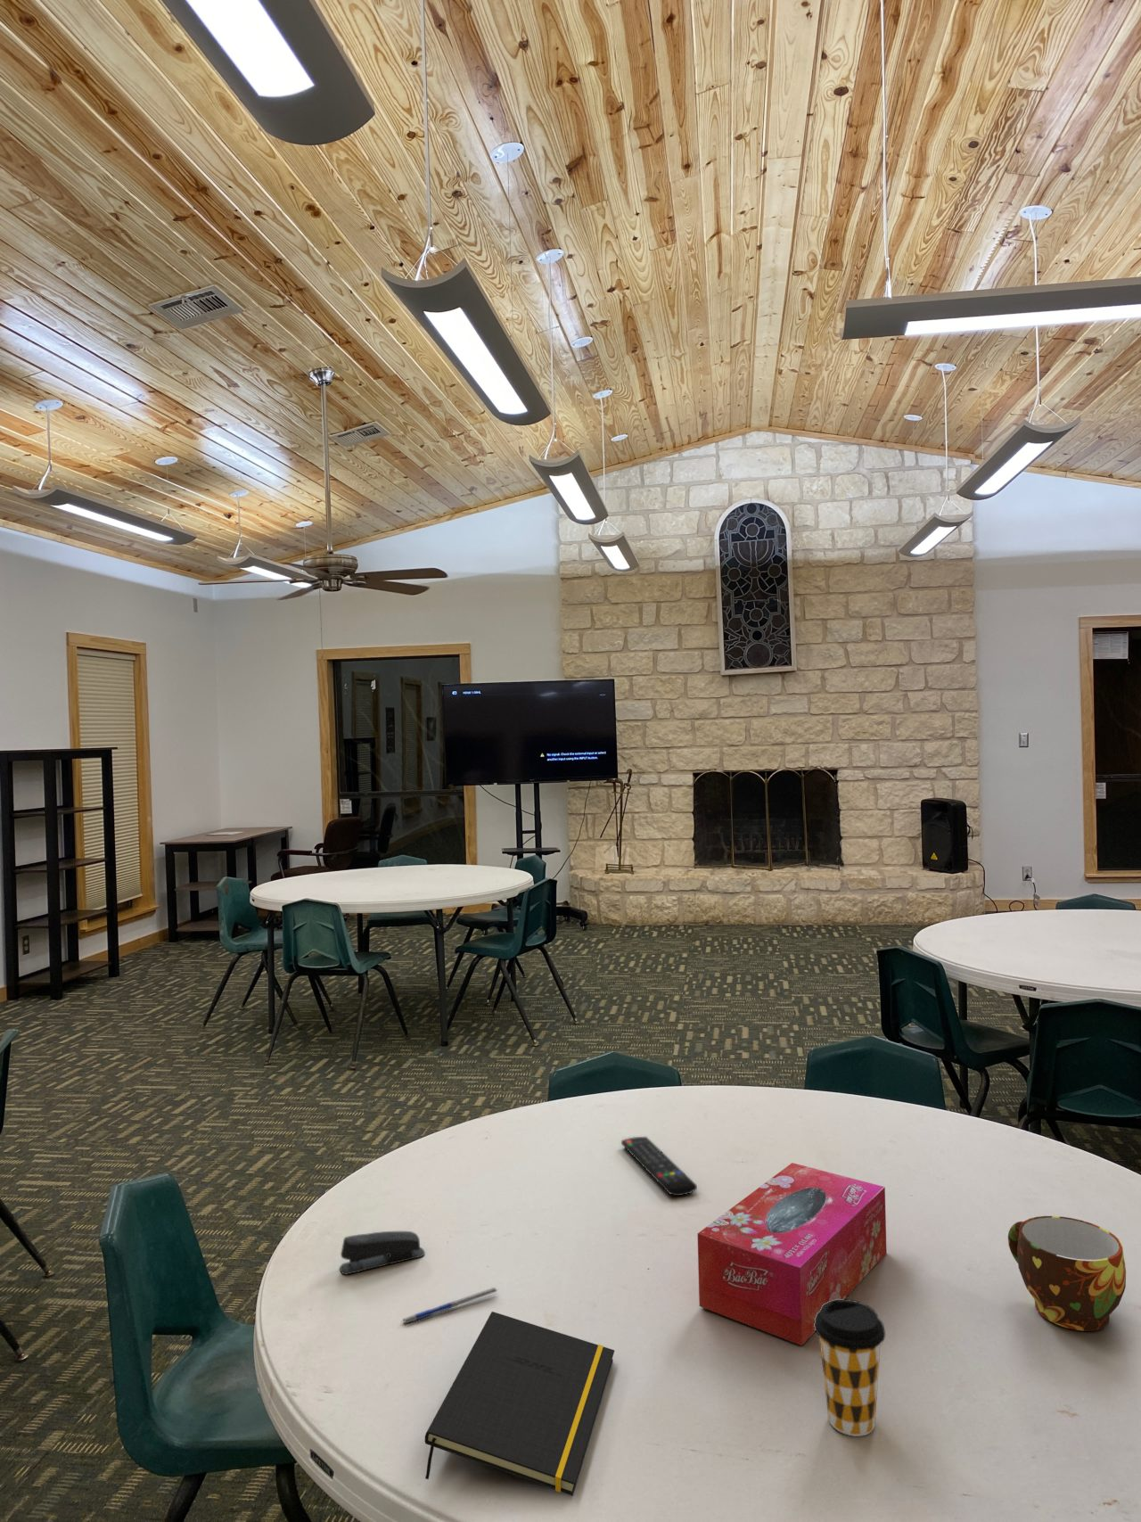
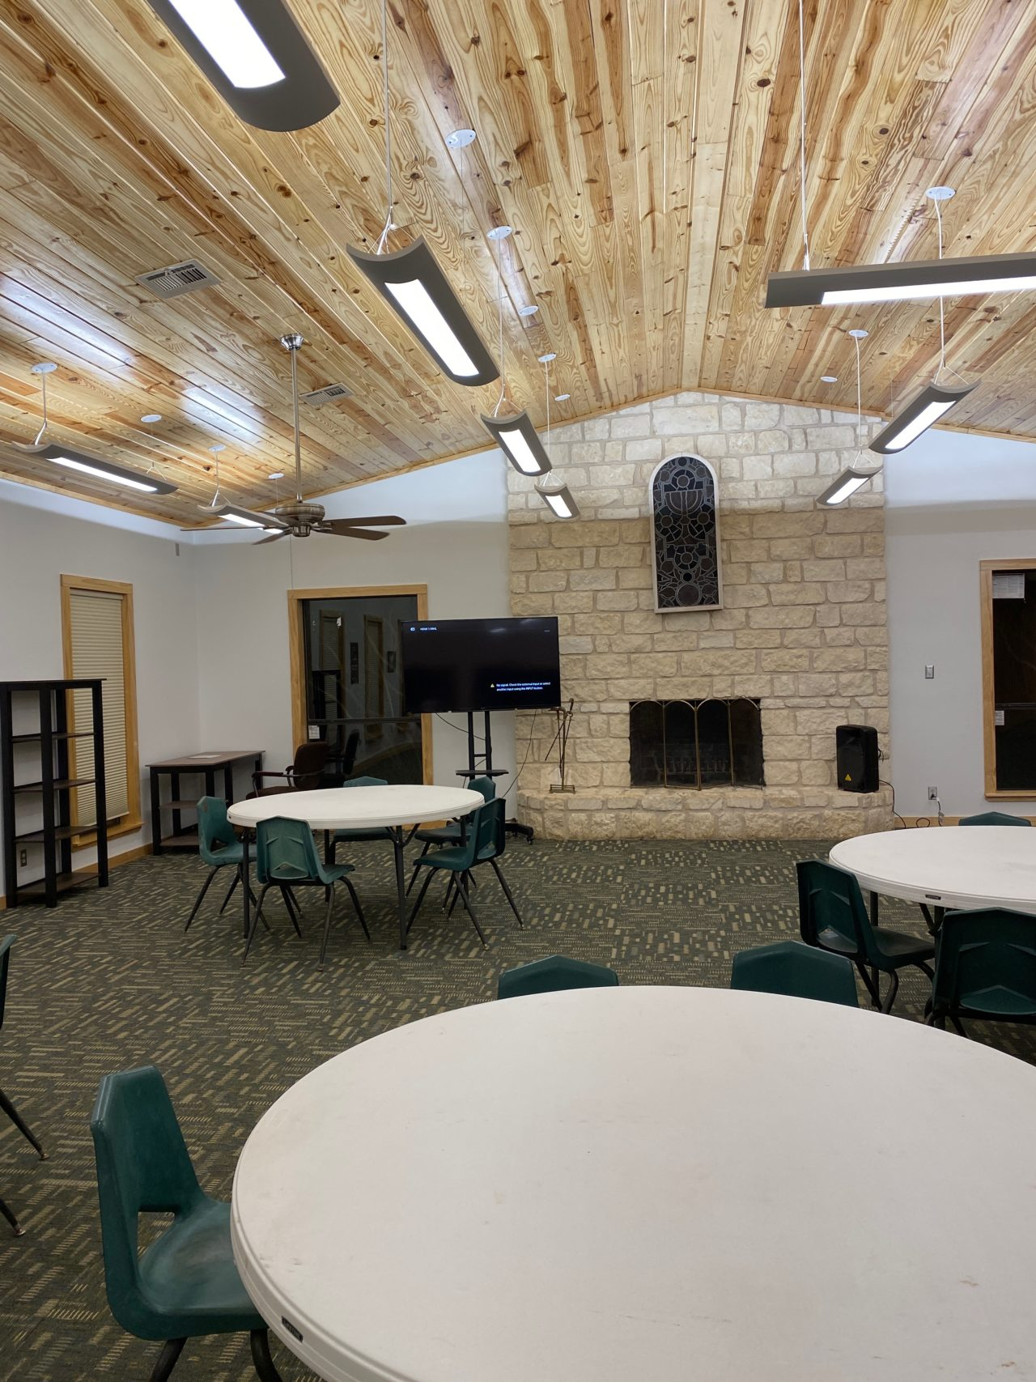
- remote control (656, 1165)
- notepad (527, 1393)
- coffee cup (850, 1367)
- cup (1063, 1273)
- pen (452, 1304)
- tissue box (796, 1243)
- stapler (382, 1245)
